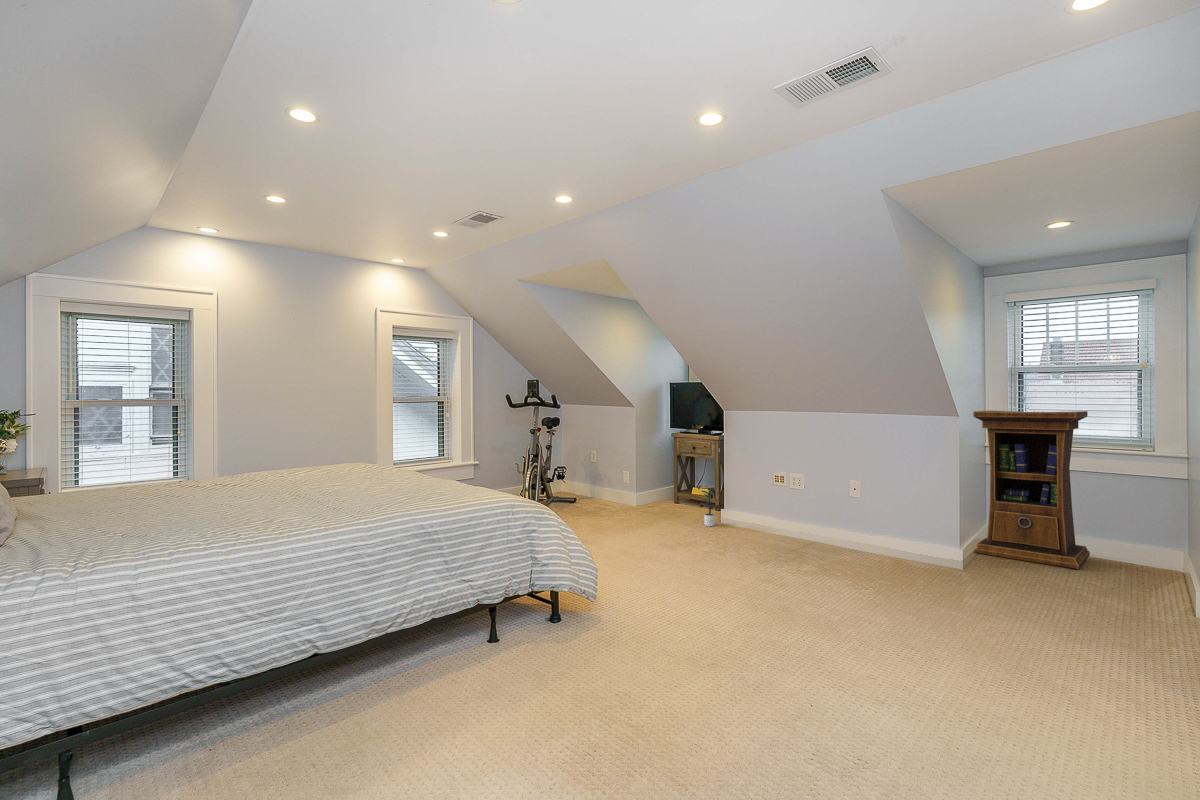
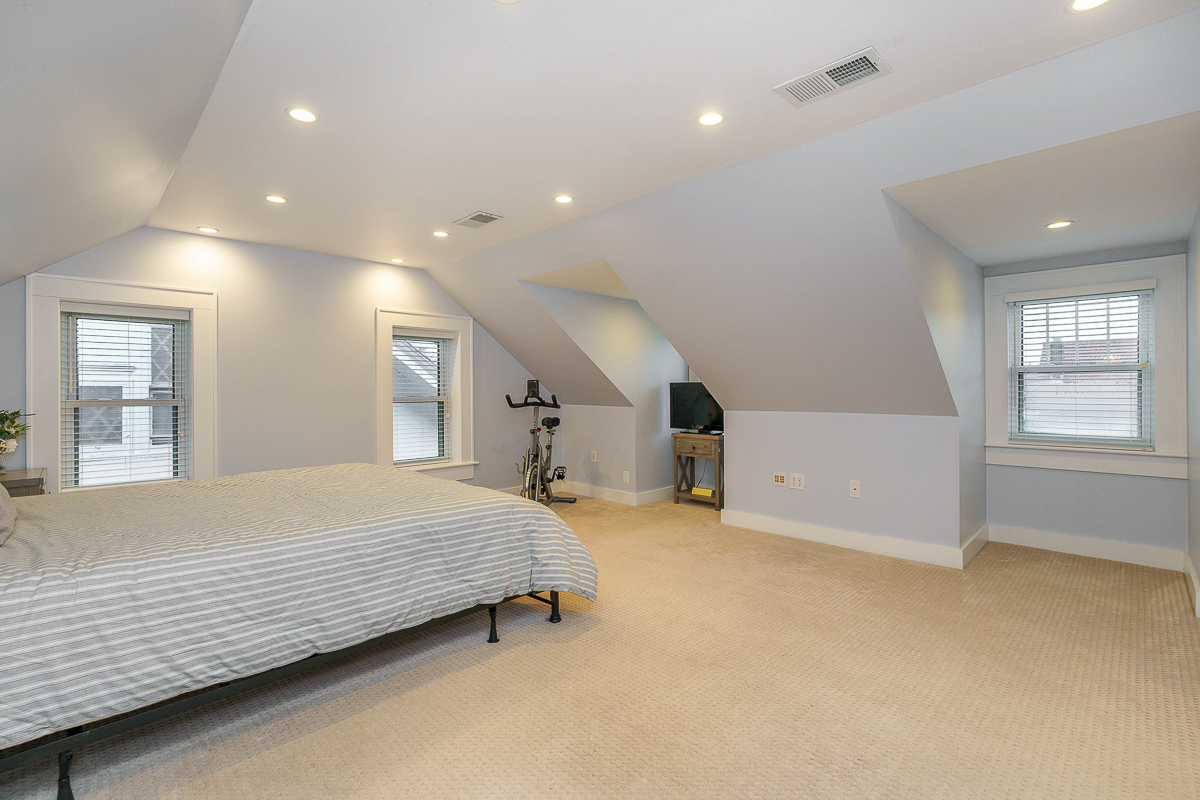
- cabinet (1030, 482)
- potted plant (712, 505)
